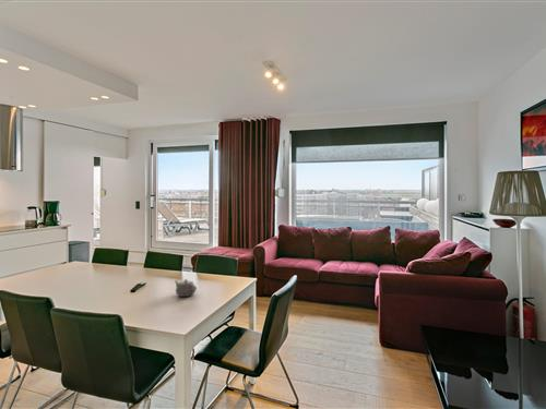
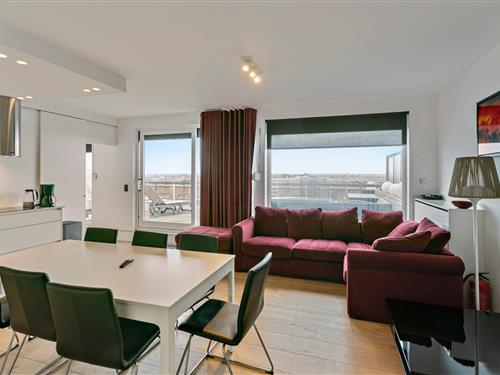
- teapot (185, 287)
